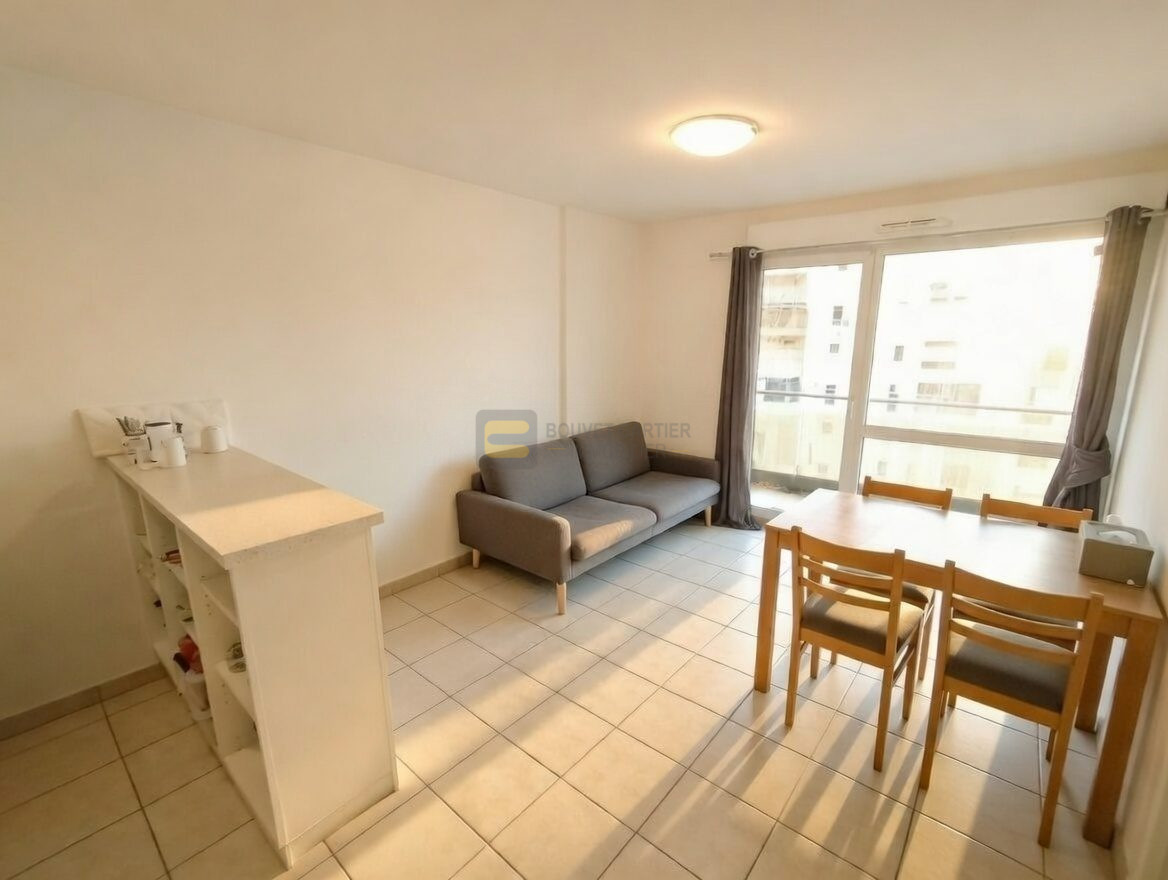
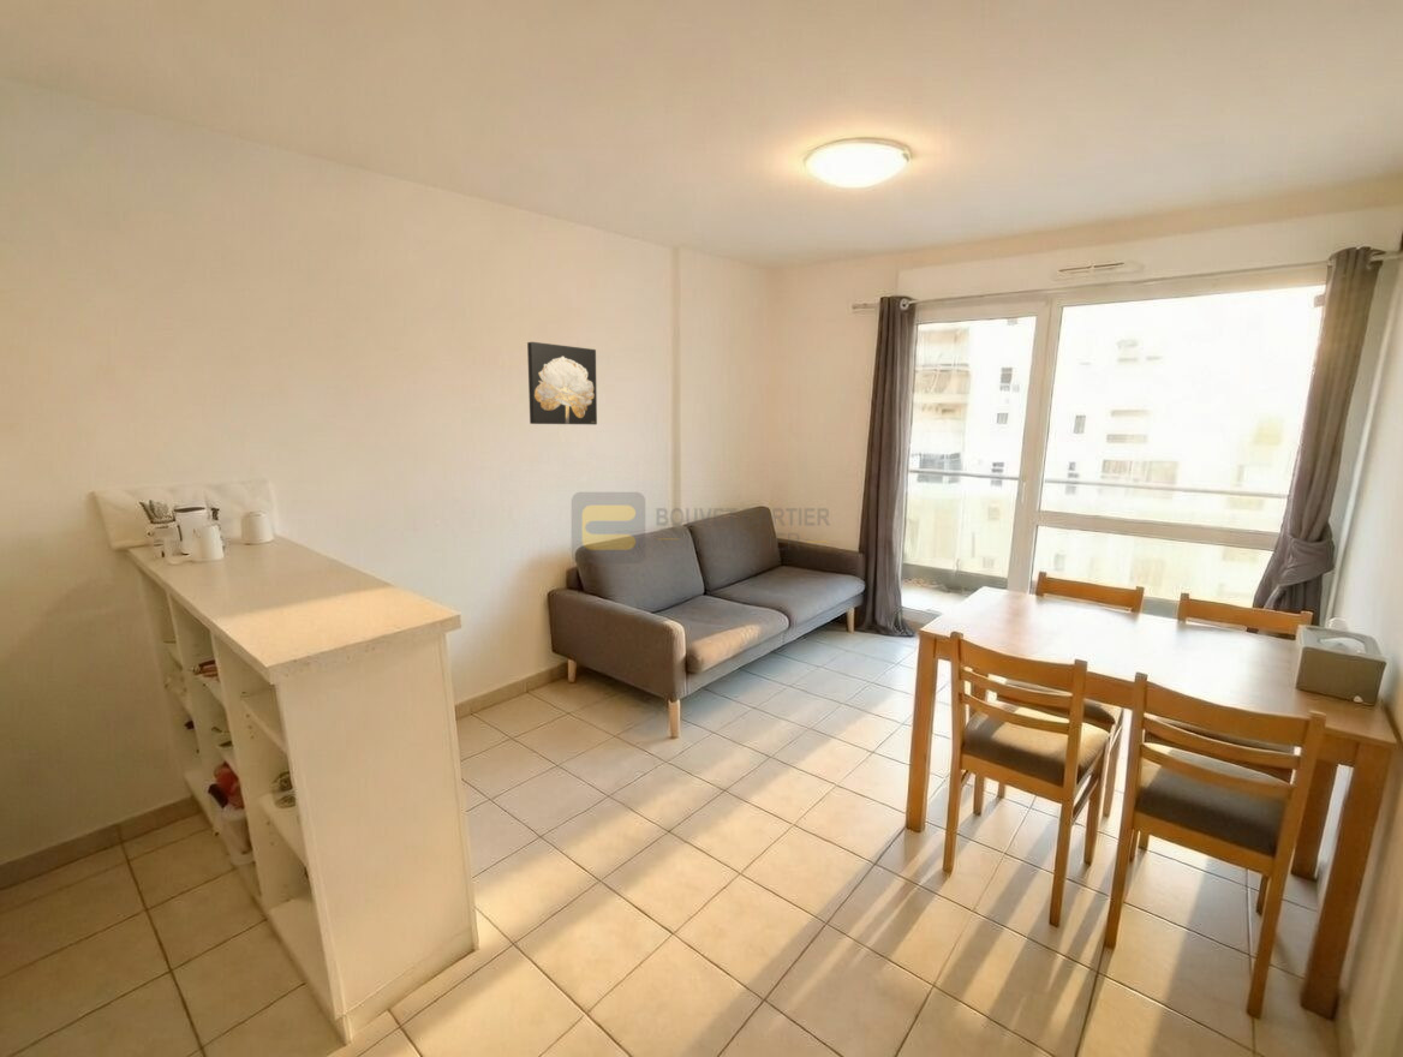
+ wall art (563, 386)
